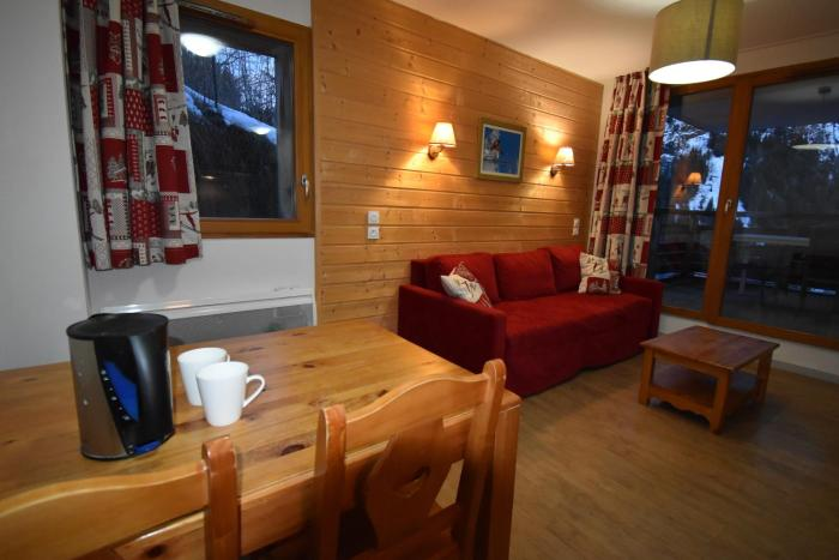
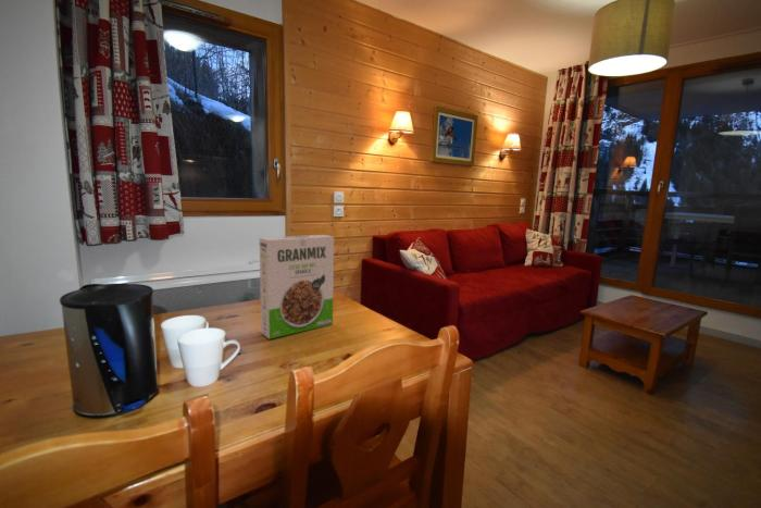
+ cereal box (298, 283)
